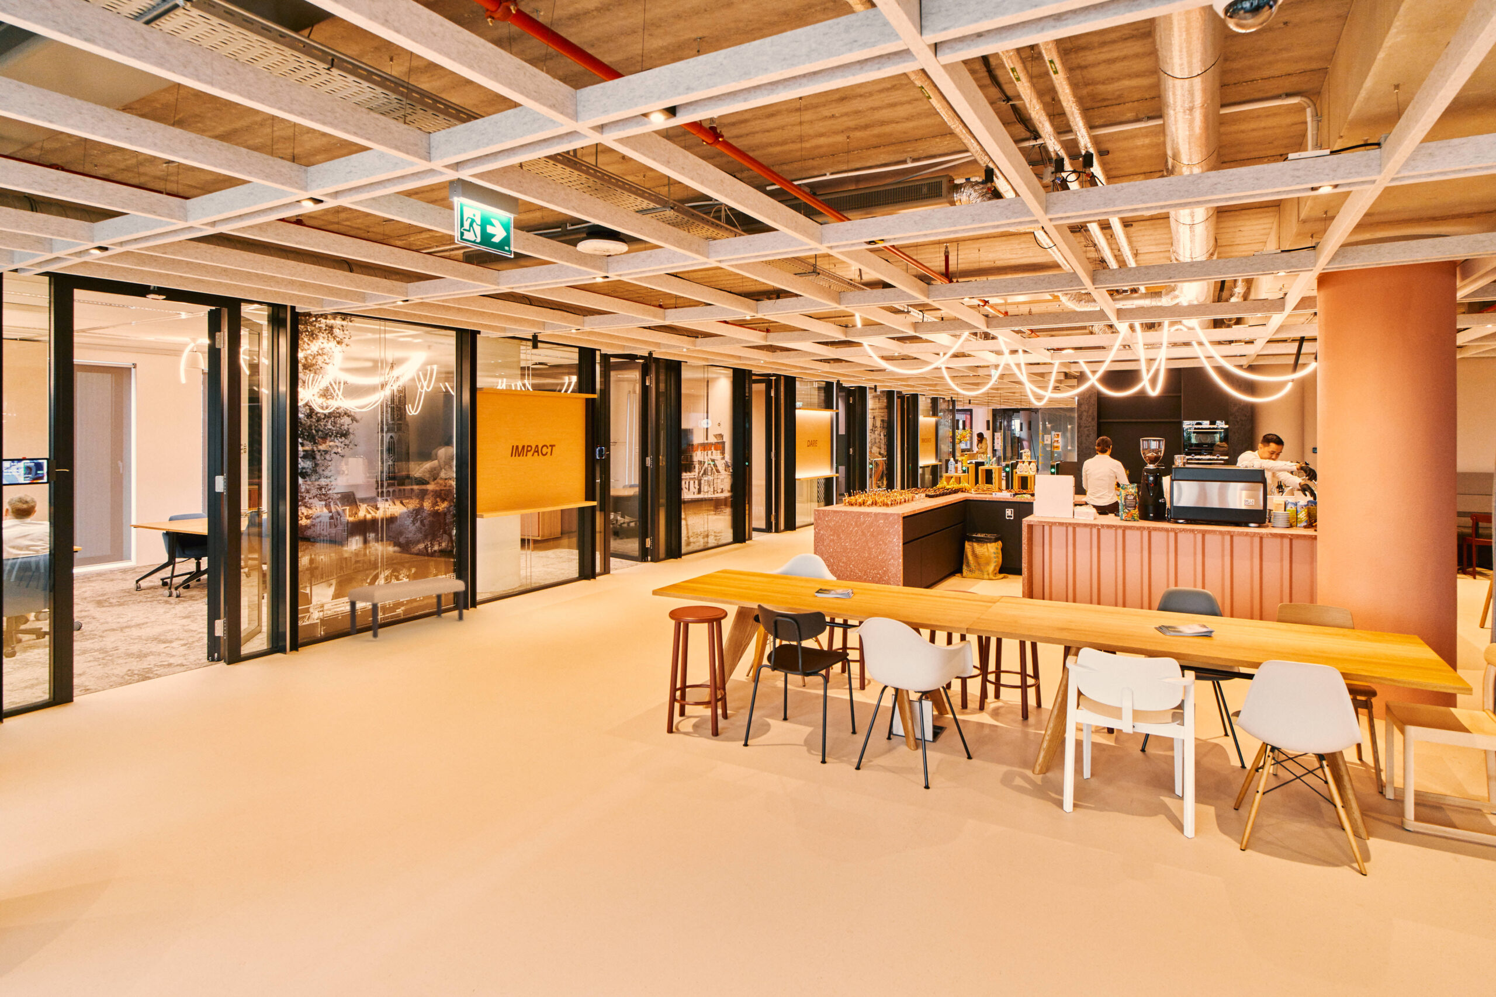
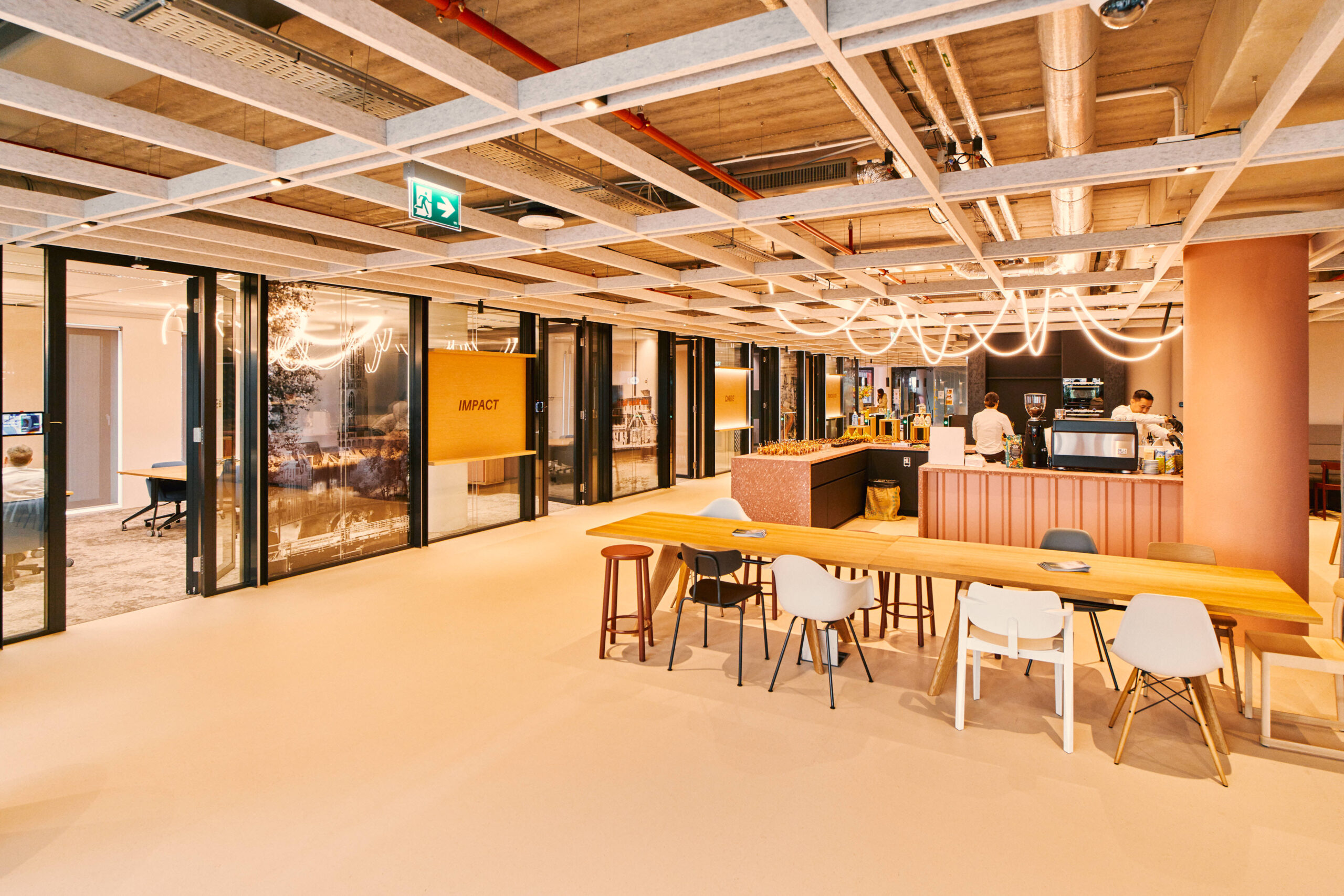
- bench (409, 598)
